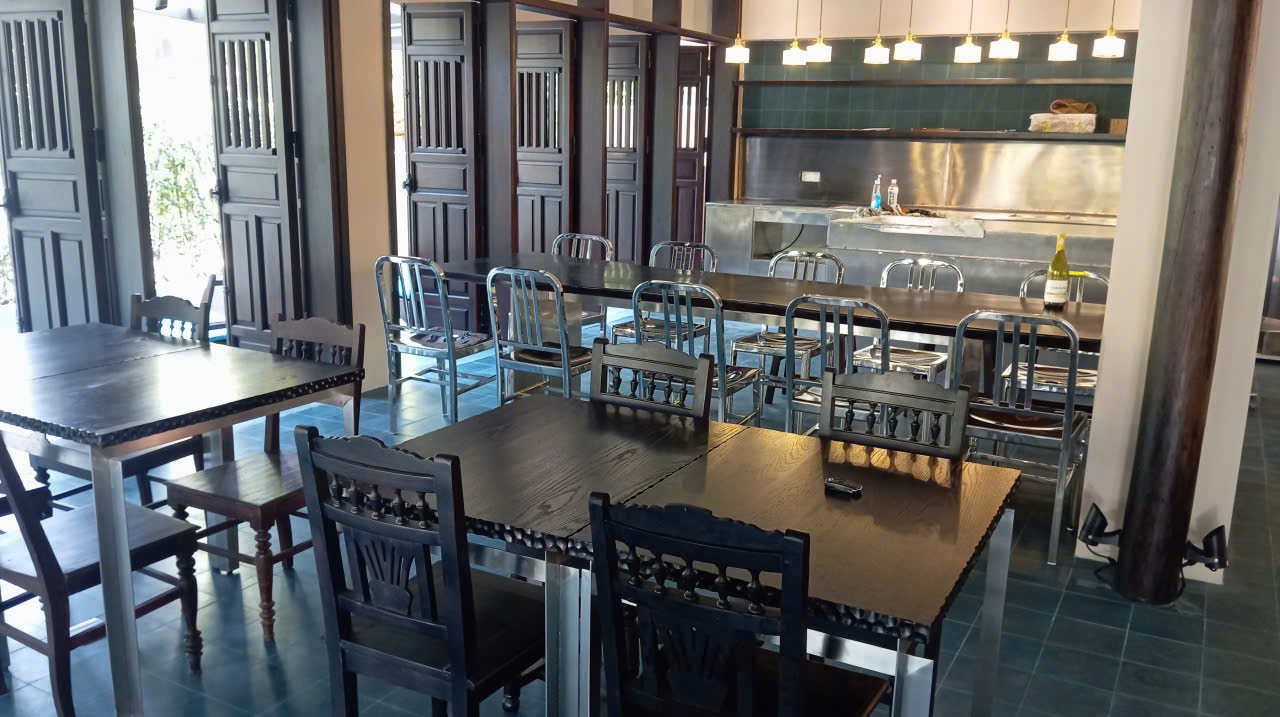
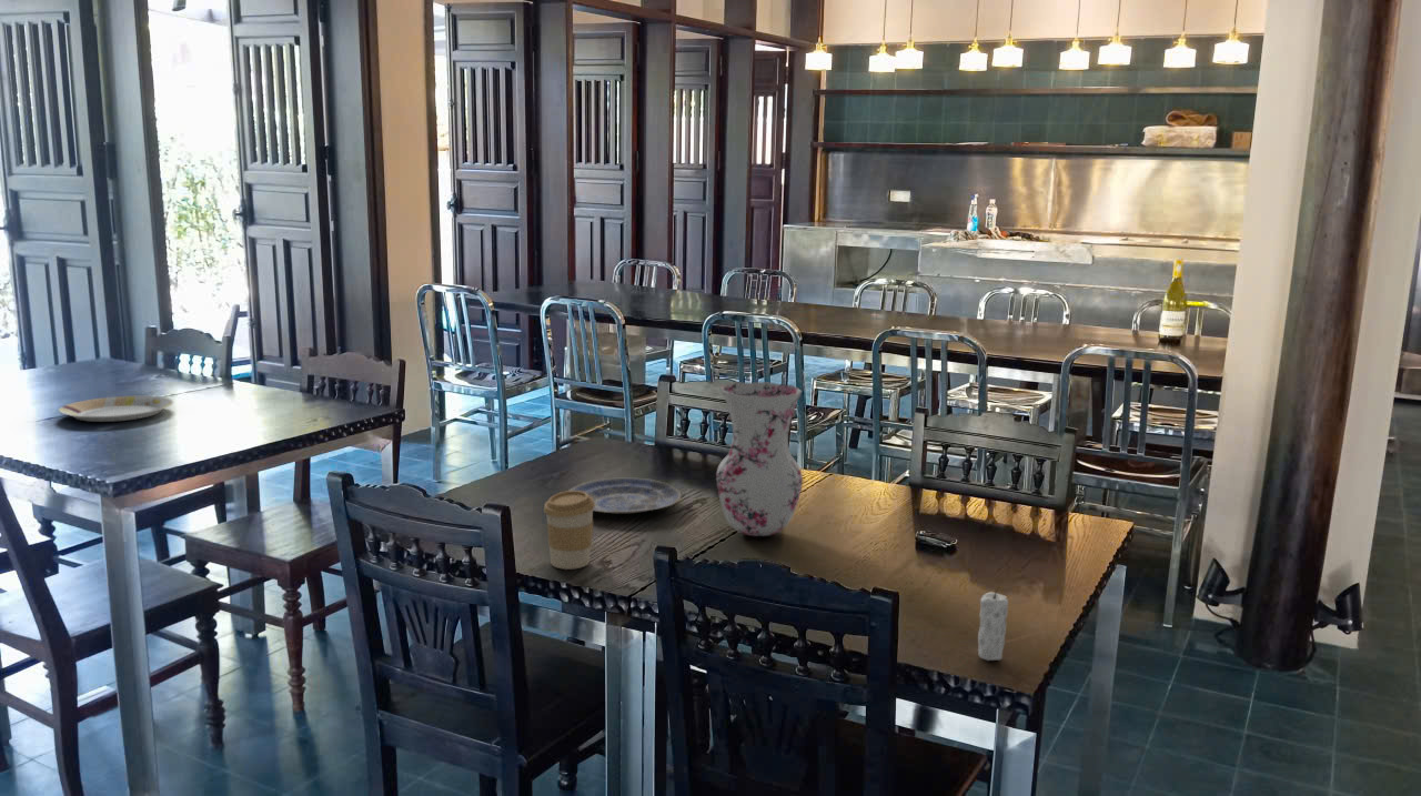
+ plate (623, 498)
+ coffee cup (570, 528)
+ plate (118, 409)
+ vase (759, 461)
+ candle (991, 619)
